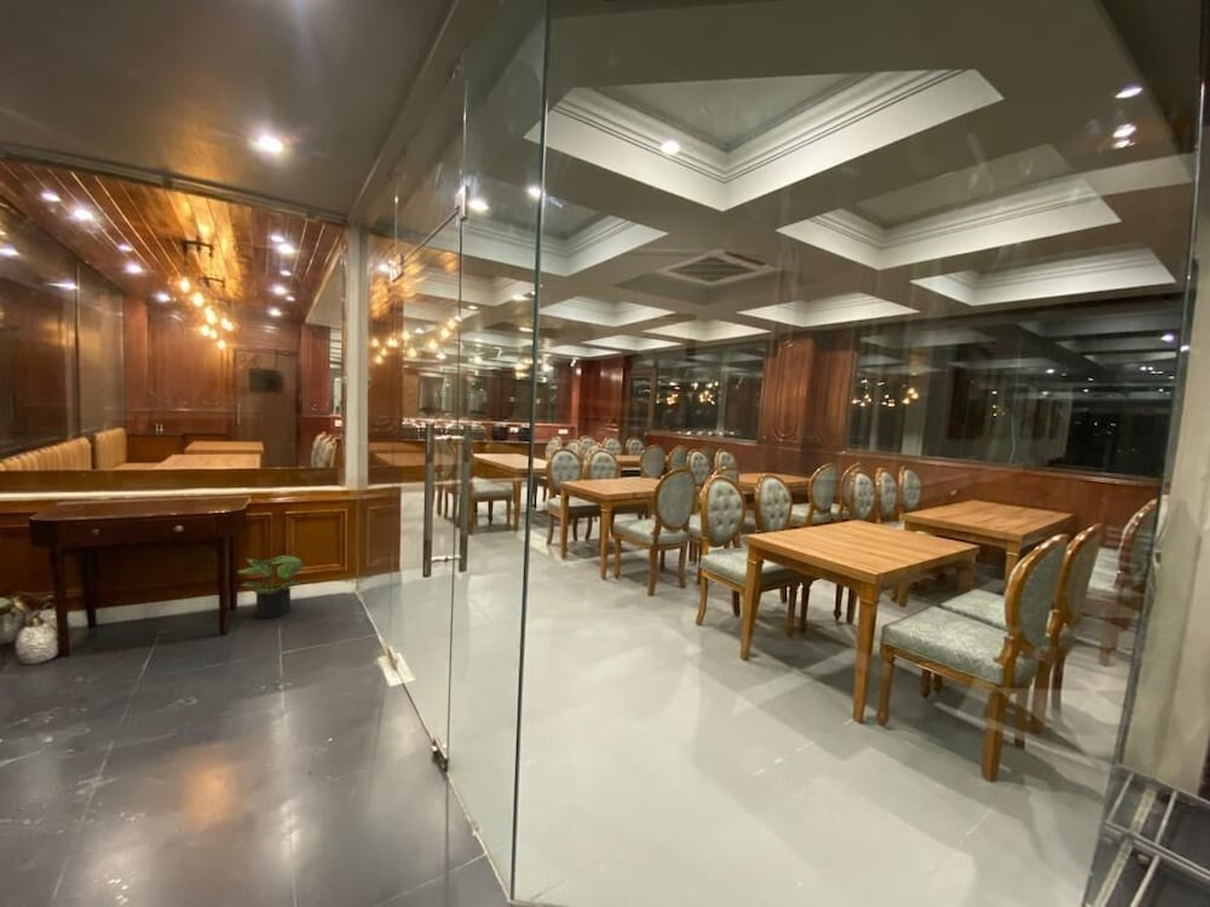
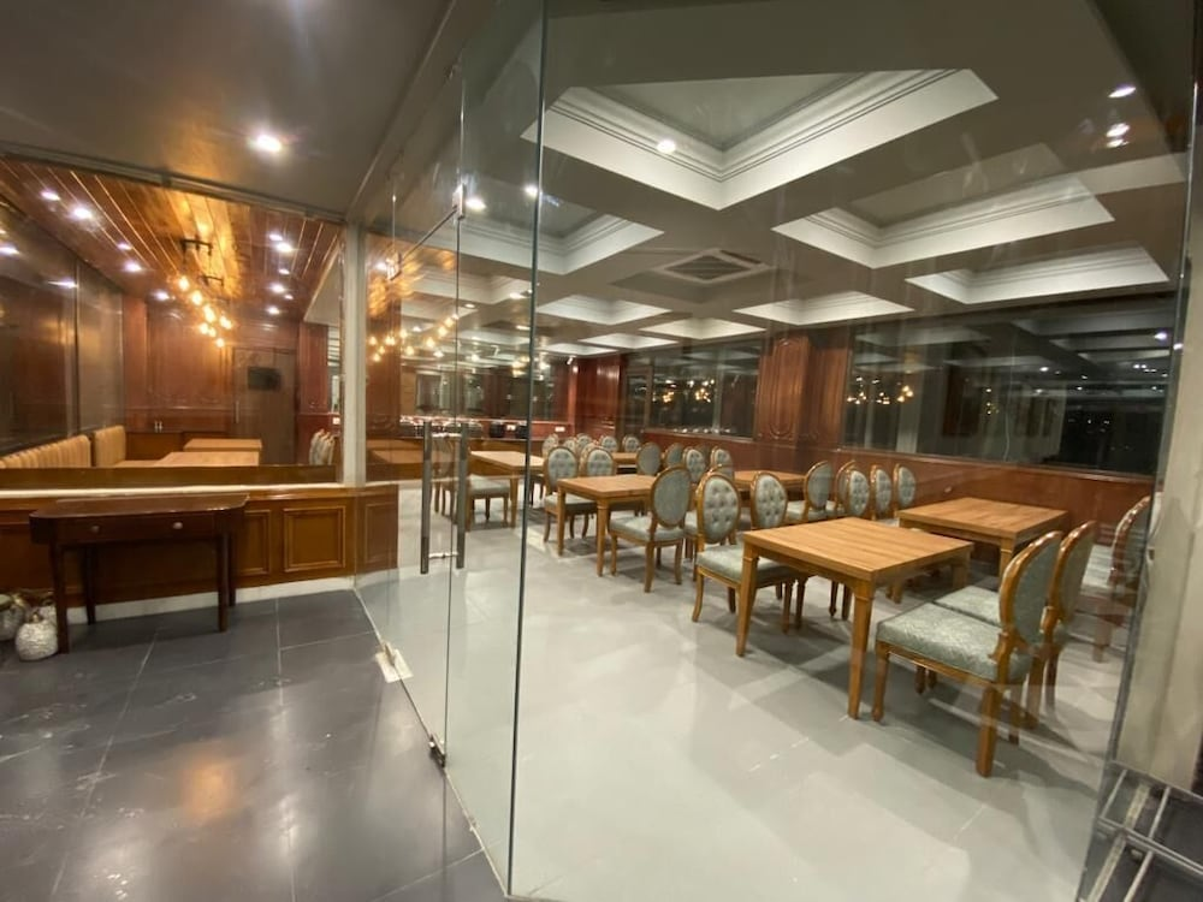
- potted plant (266, 582)
